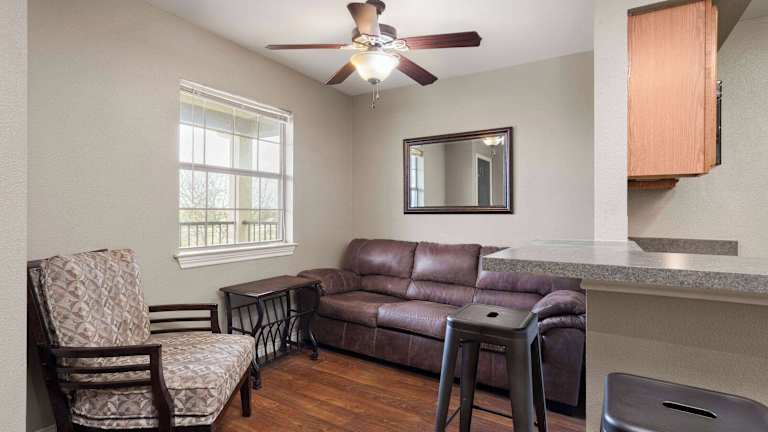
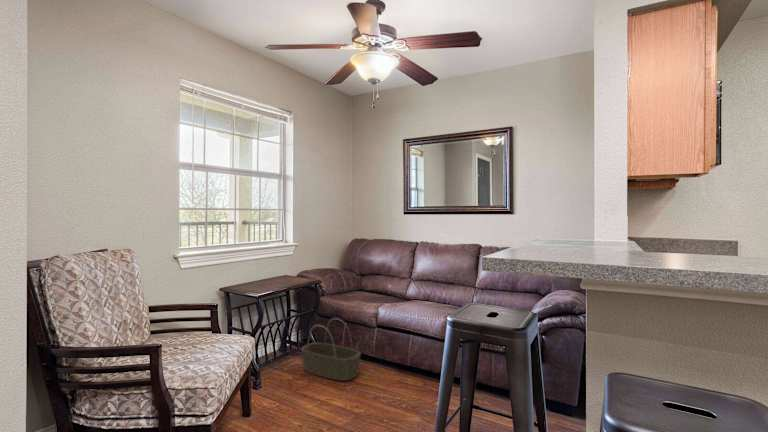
+ basket (330, 346)
